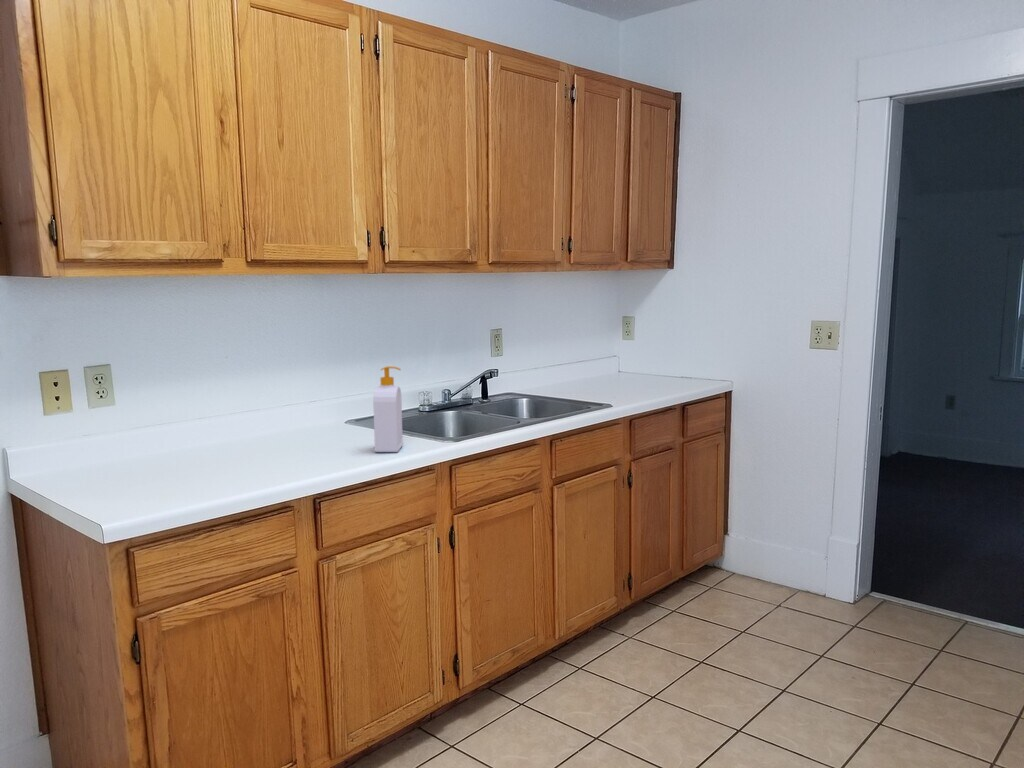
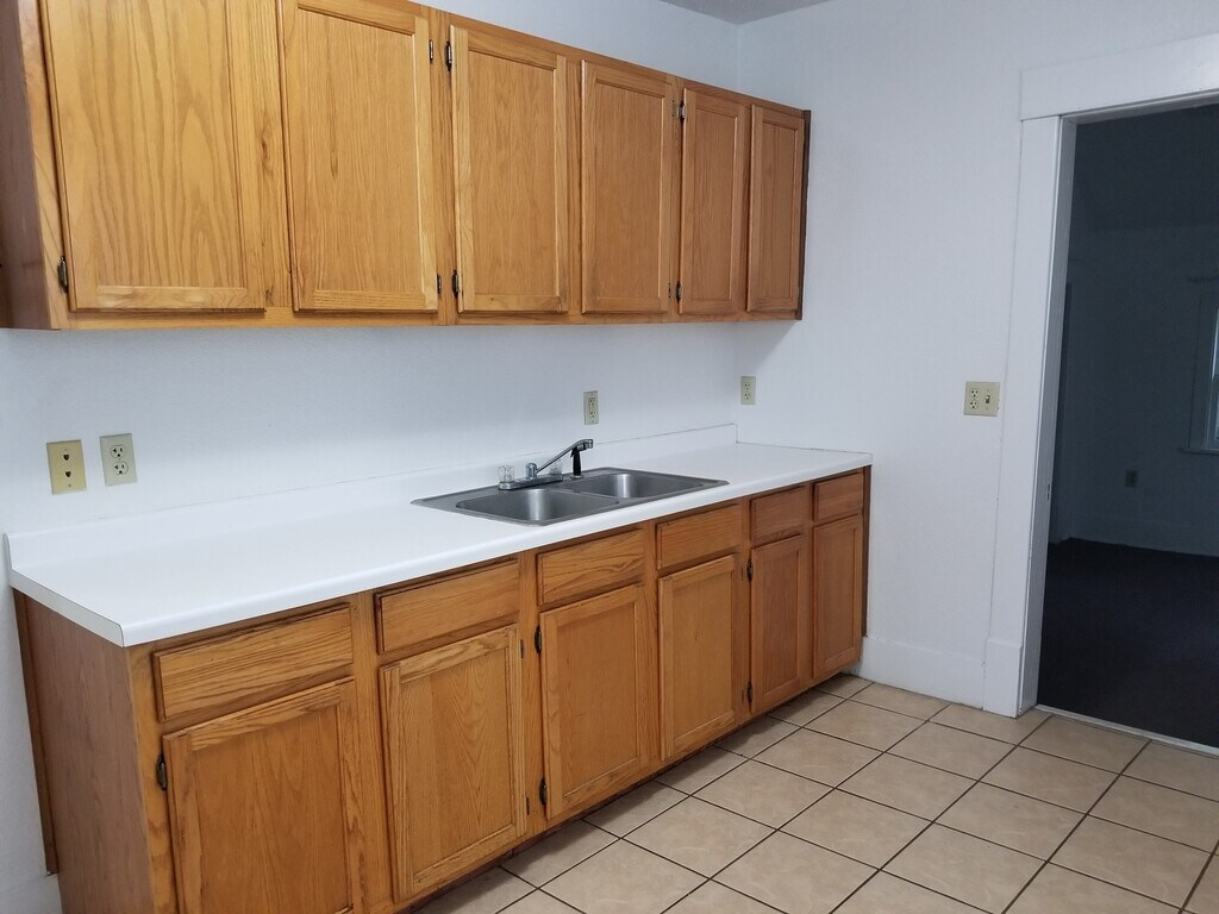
- soap bottle (389, 408)
